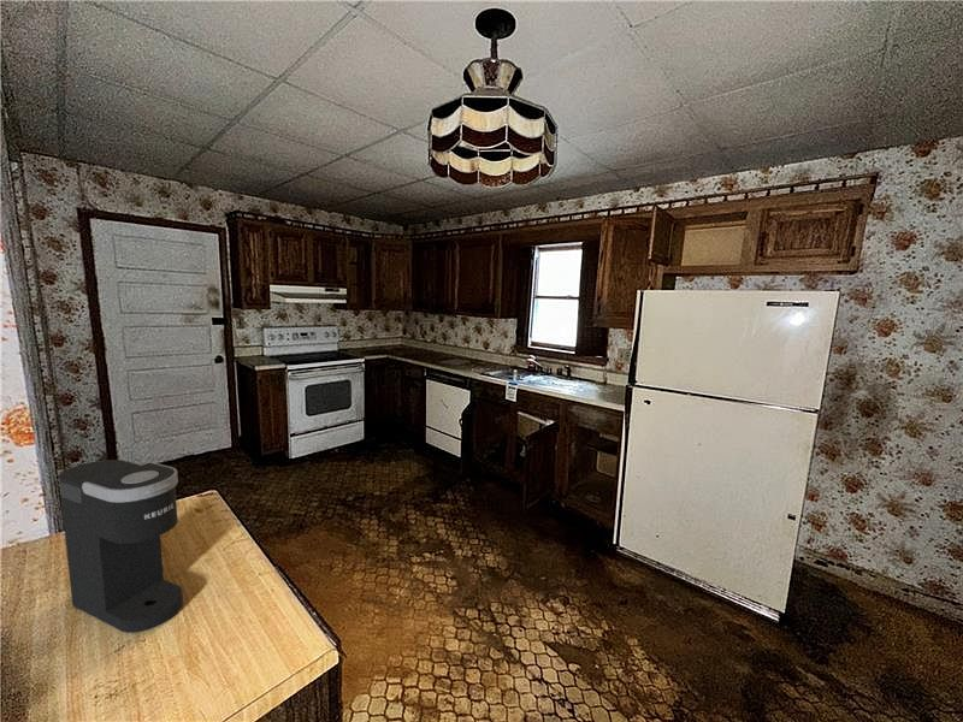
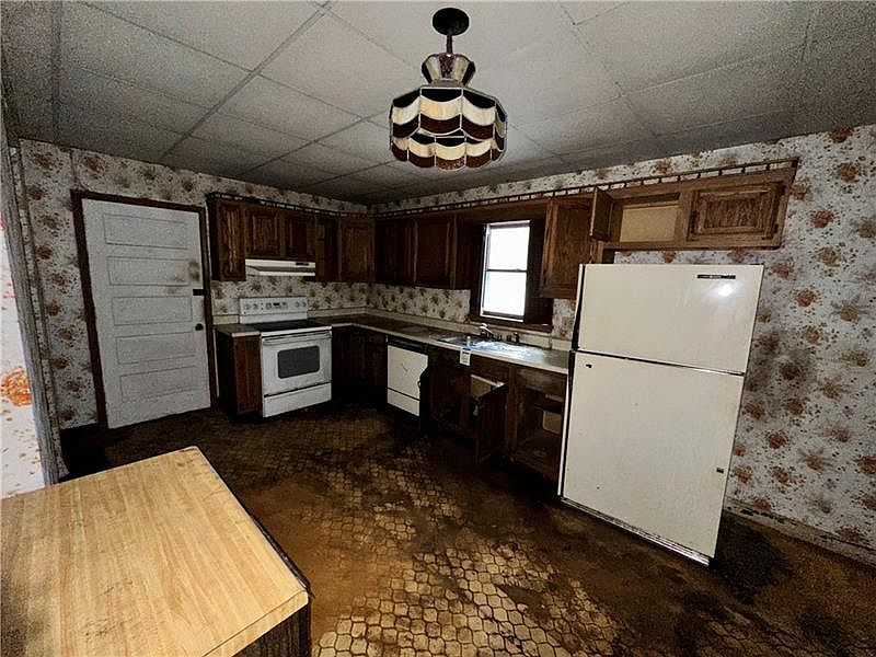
- coffee maker (123, 538)
